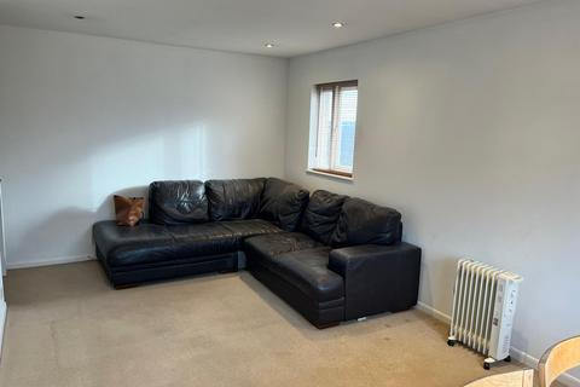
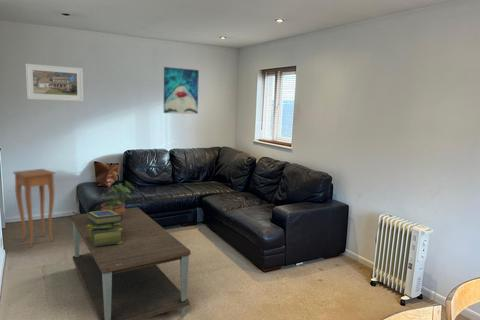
+ potted plant (118, 200)
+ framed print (55, 83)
+ stack of books (104, 225)
+ side table (31, 207)
+ wall art (181, 91)
+ coffee table (124, 260)
